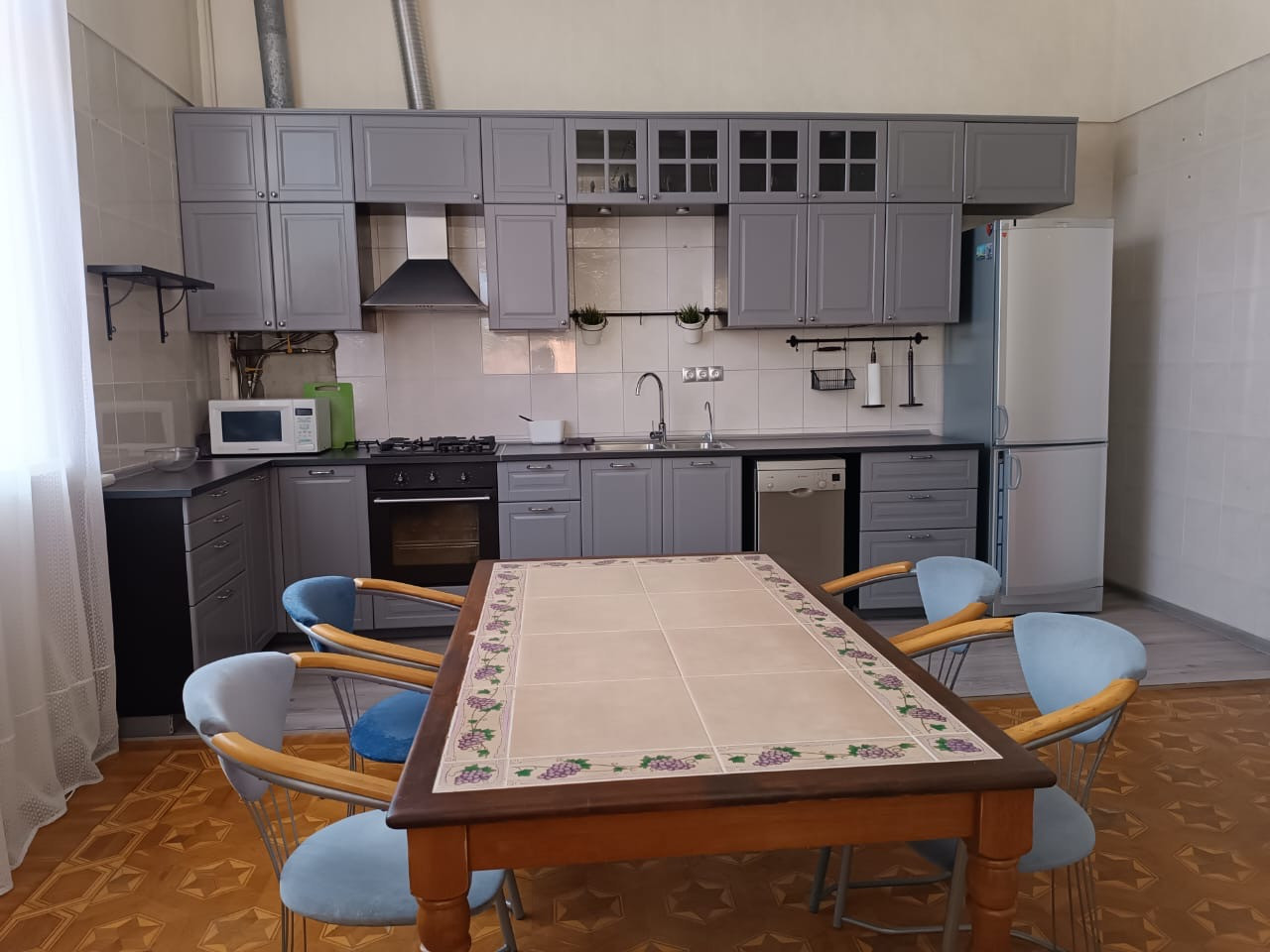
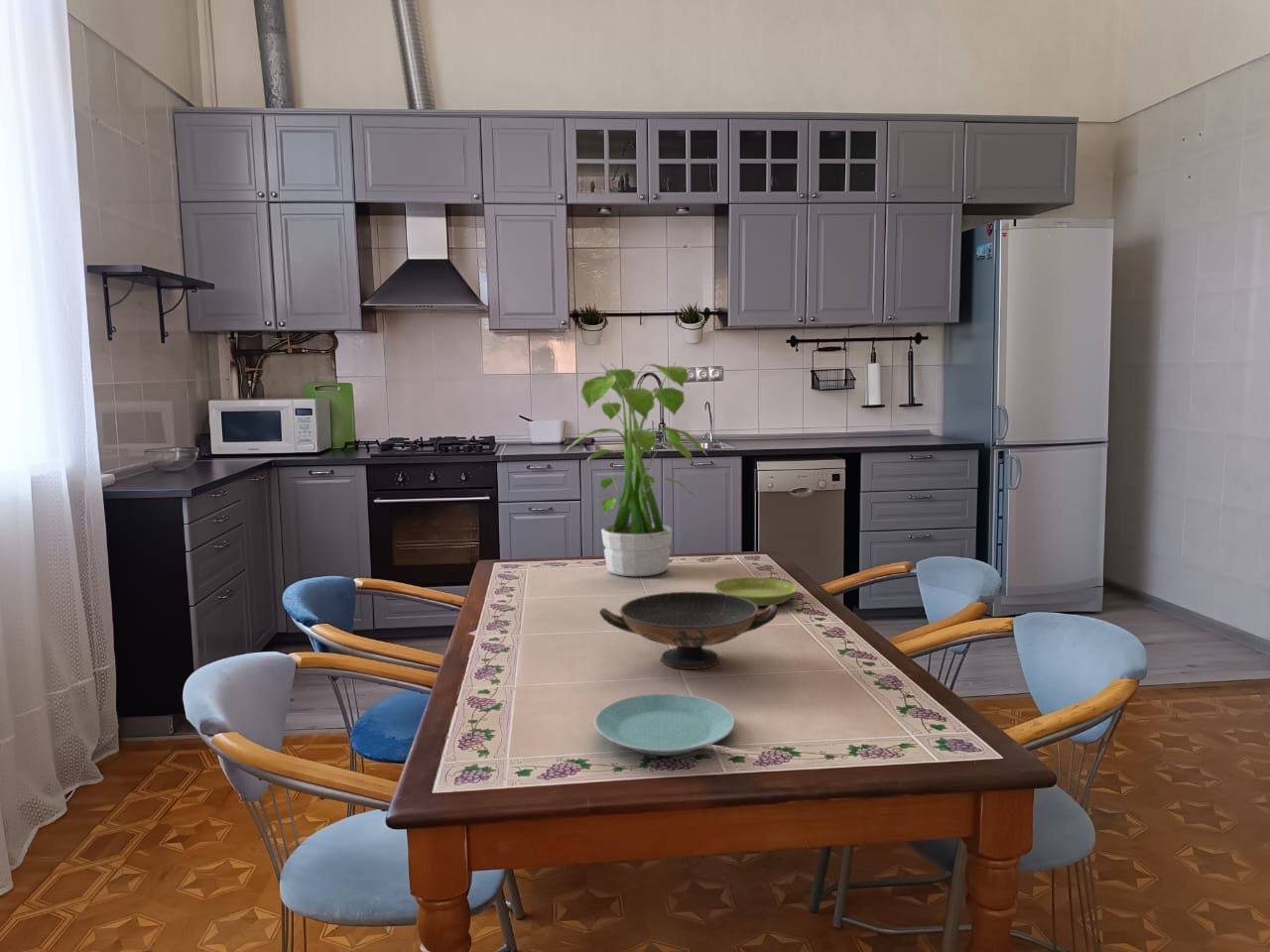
+ potted plant (634, 469)
+ decorative bowl (689, 633)
+ plate (664, 726)
+ saucer (755, 592)
